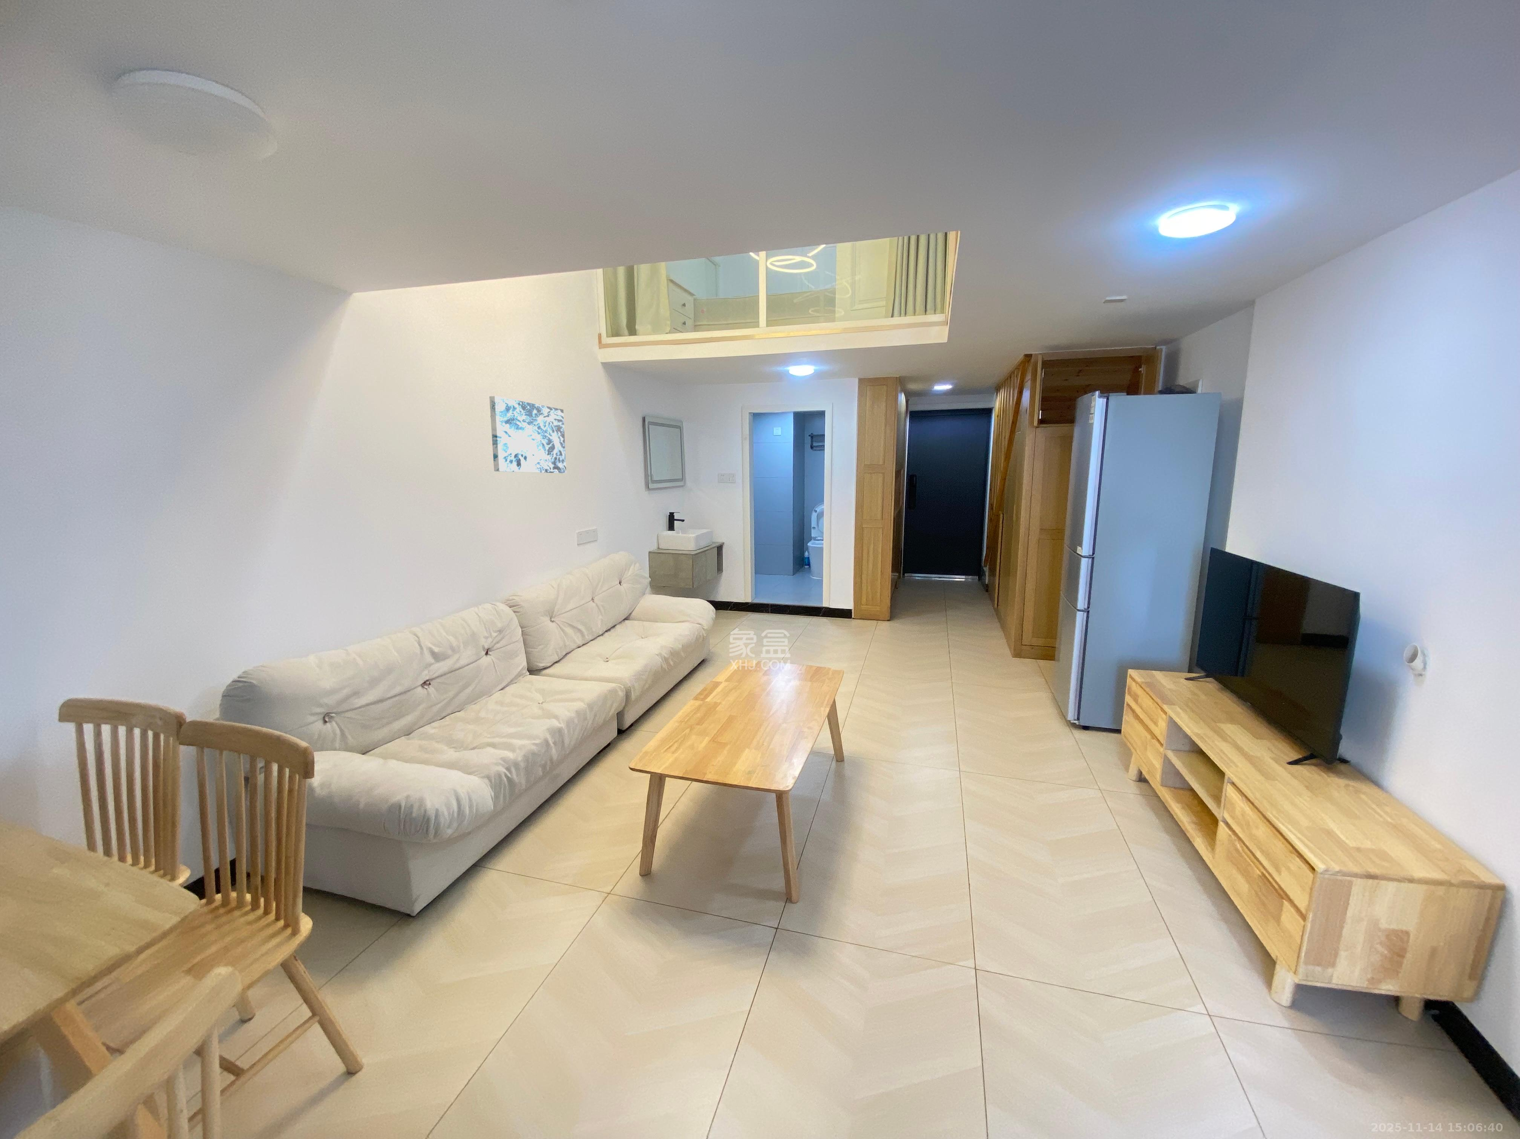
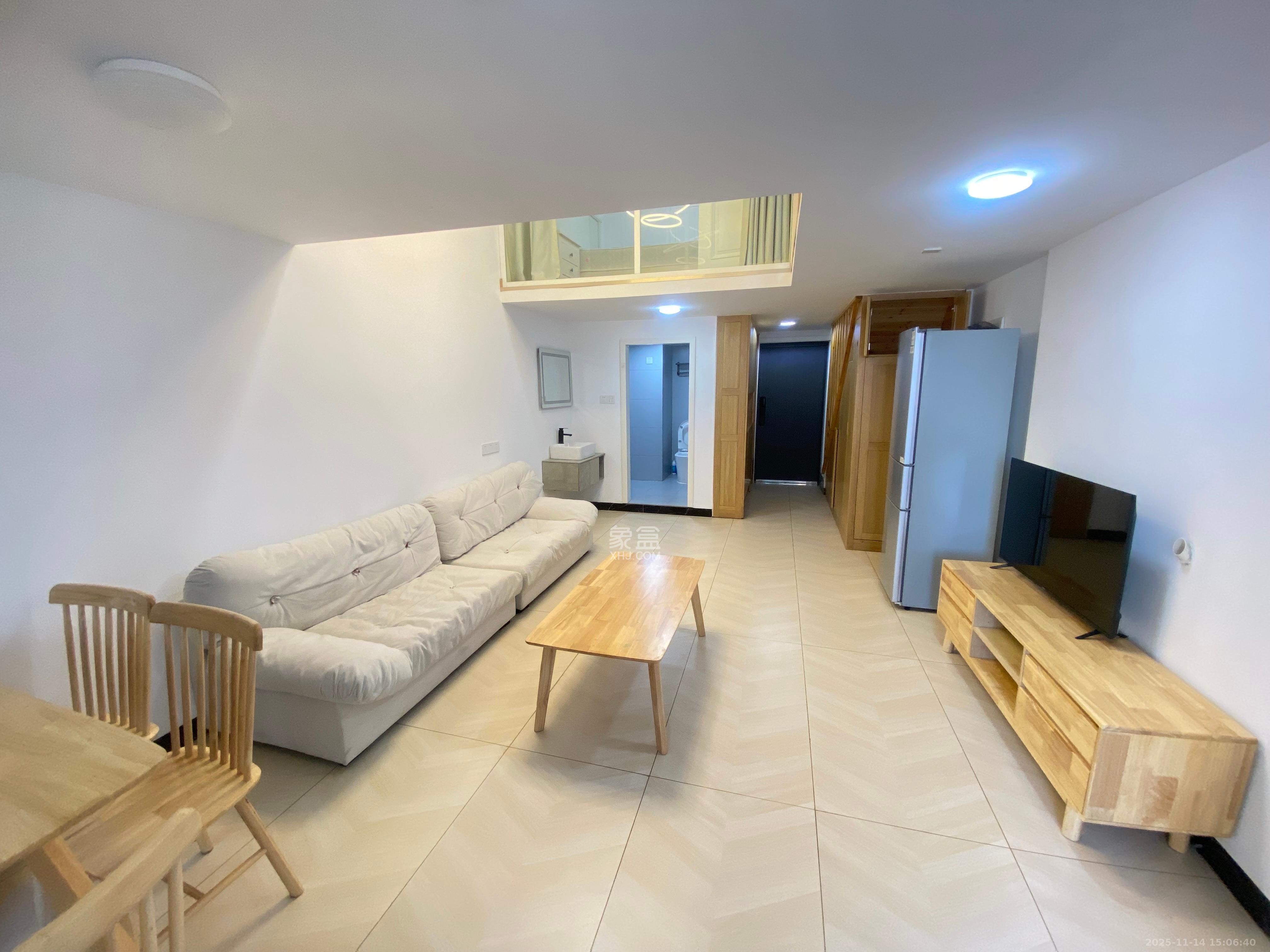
- wall art (530, 438)
